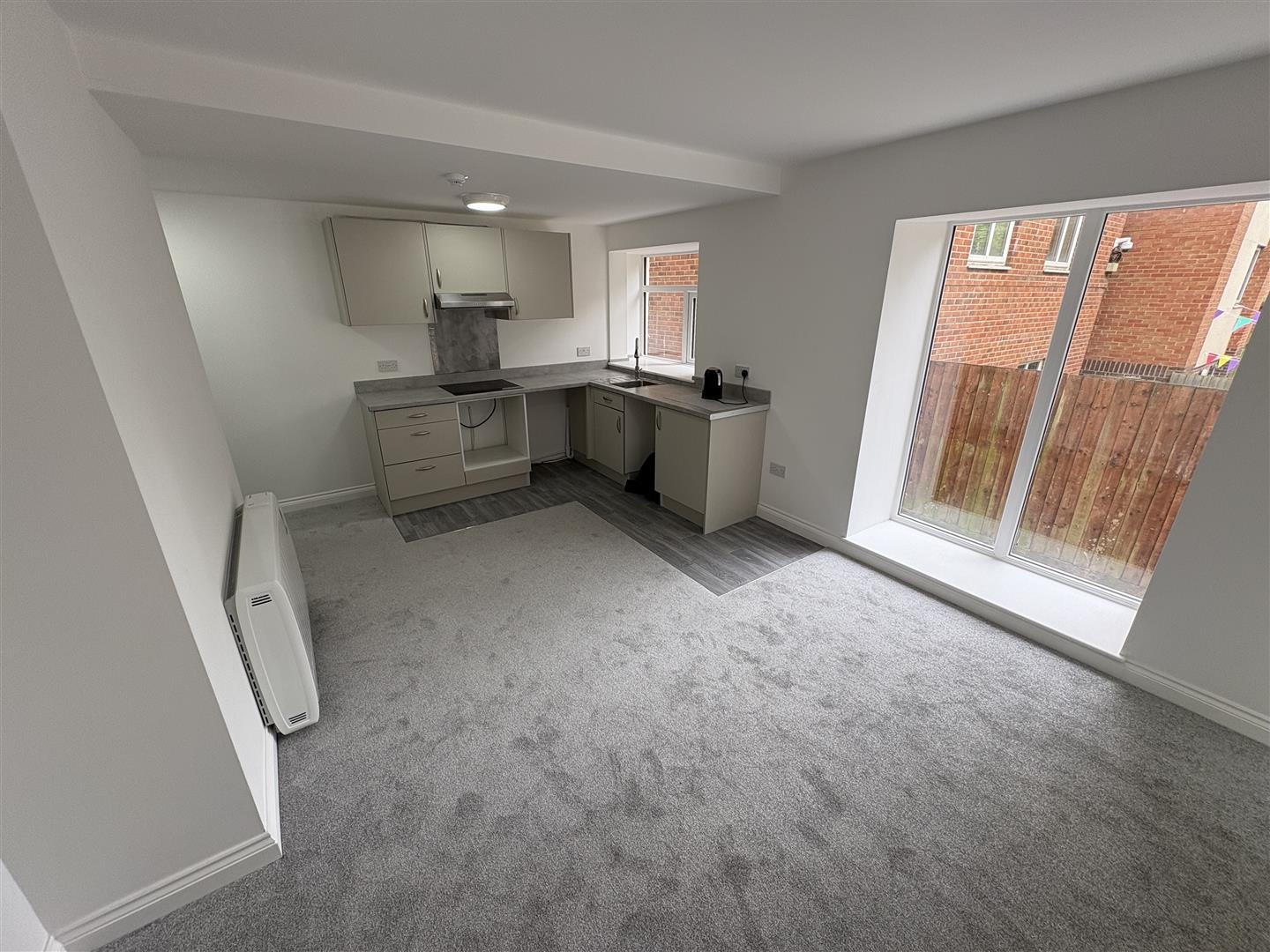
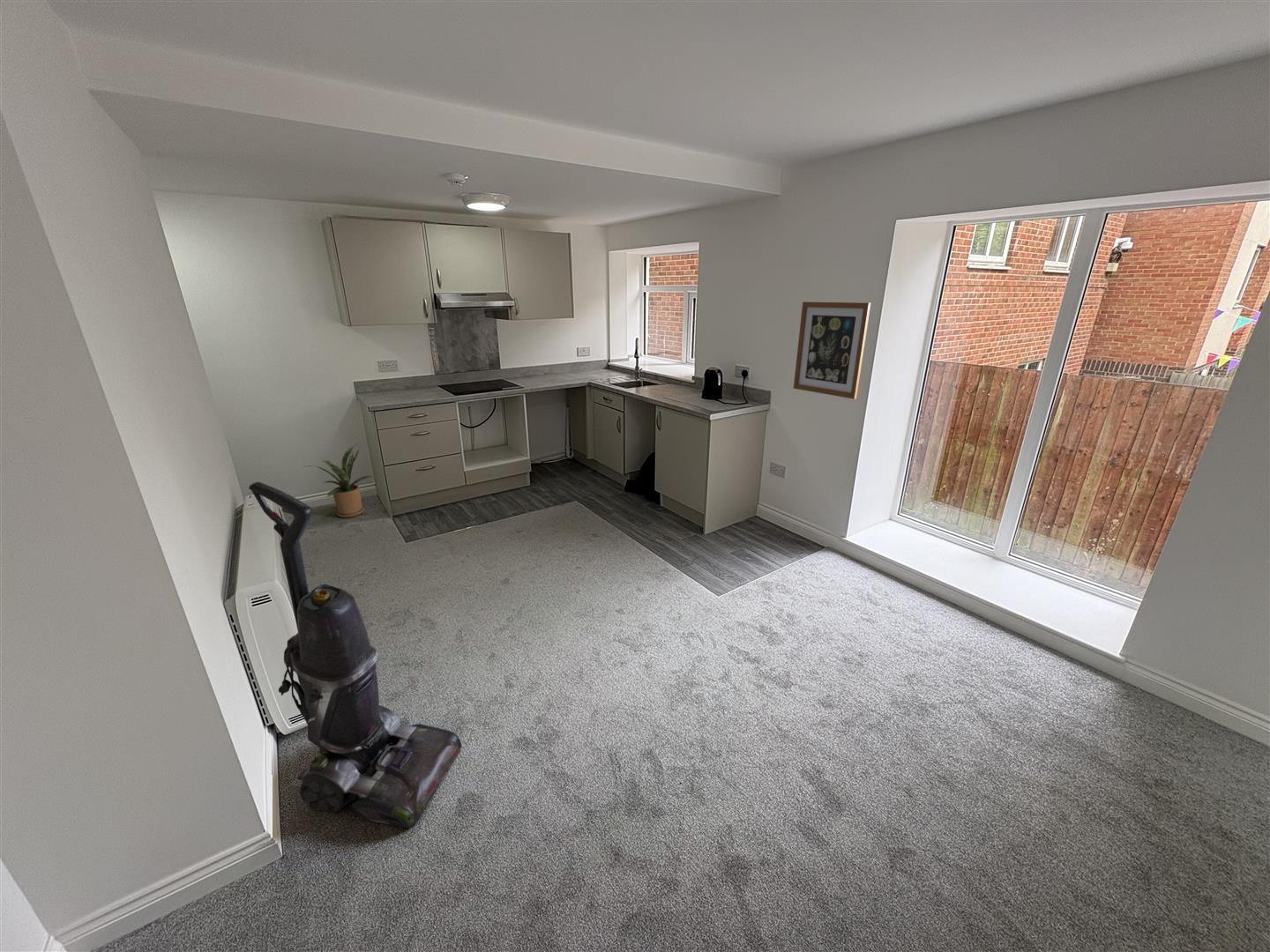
+ house plant (341, 480)
+ vacuum cleaner (352, 646)
+ wall art (828, 349)
